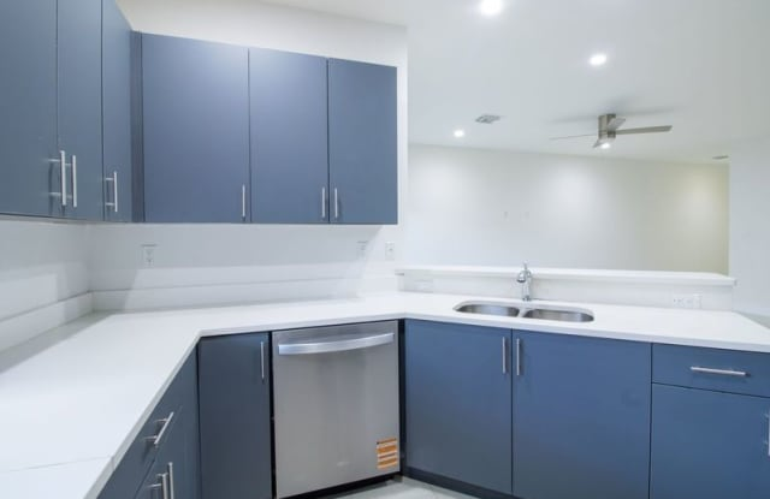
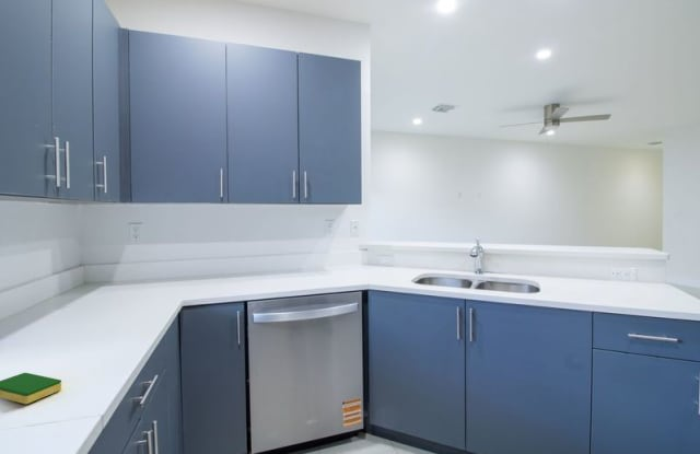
+ dish sponge (25, 387)
